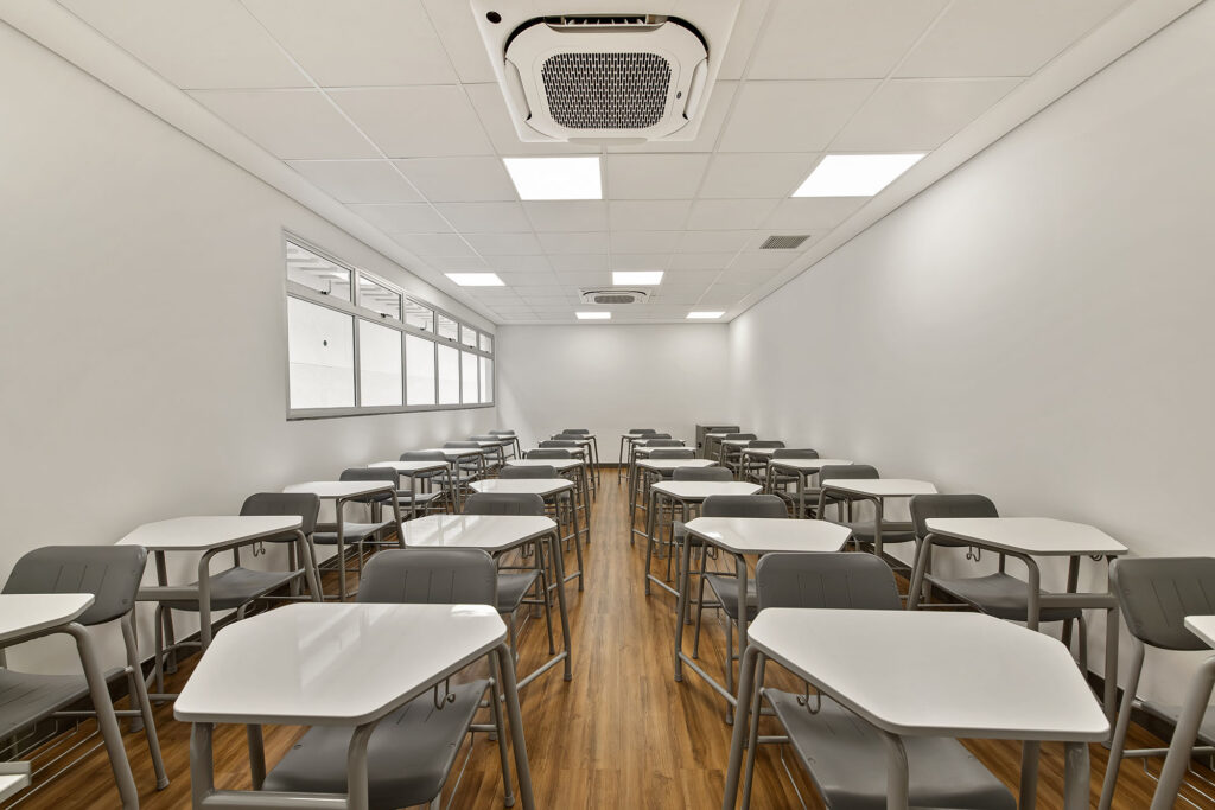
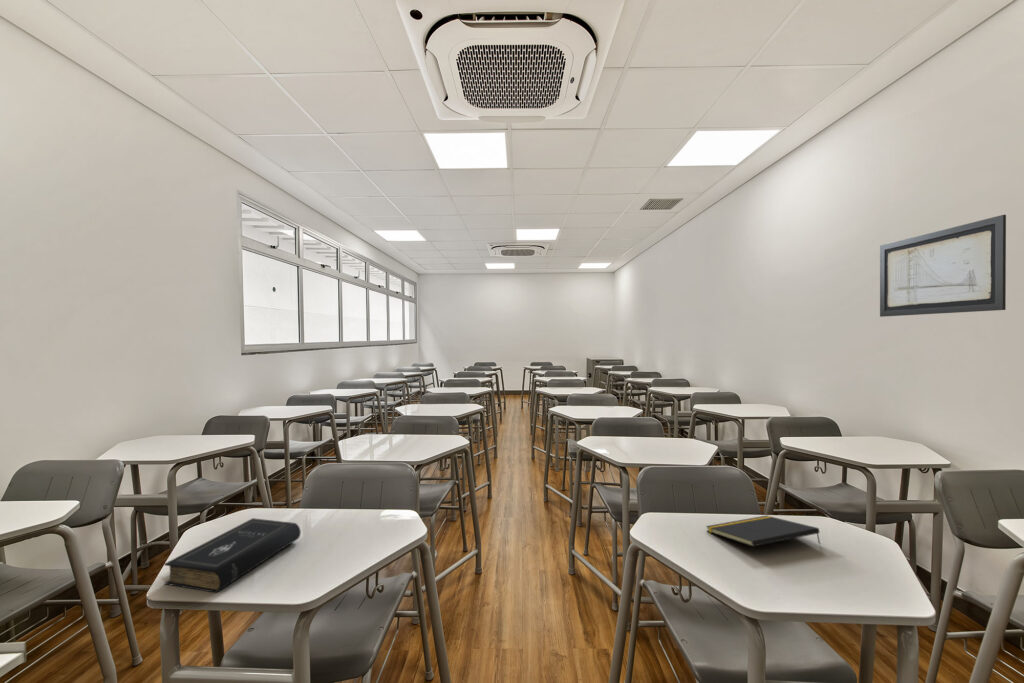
+ wall art (933, 273)
+ notepad (760, 529)
+ book (233, 550)
